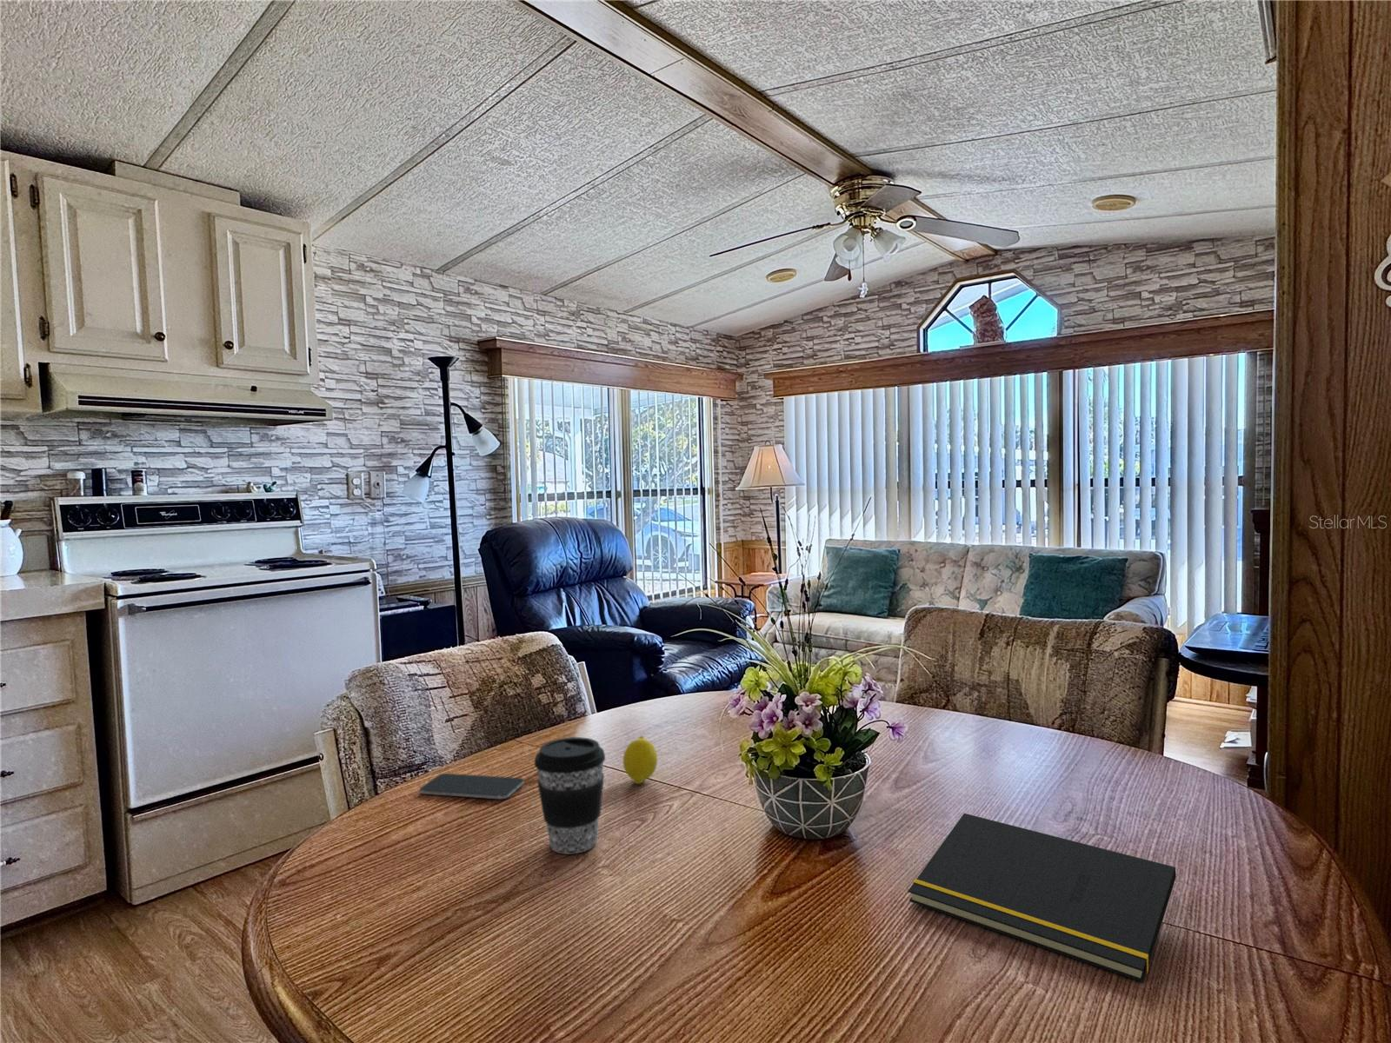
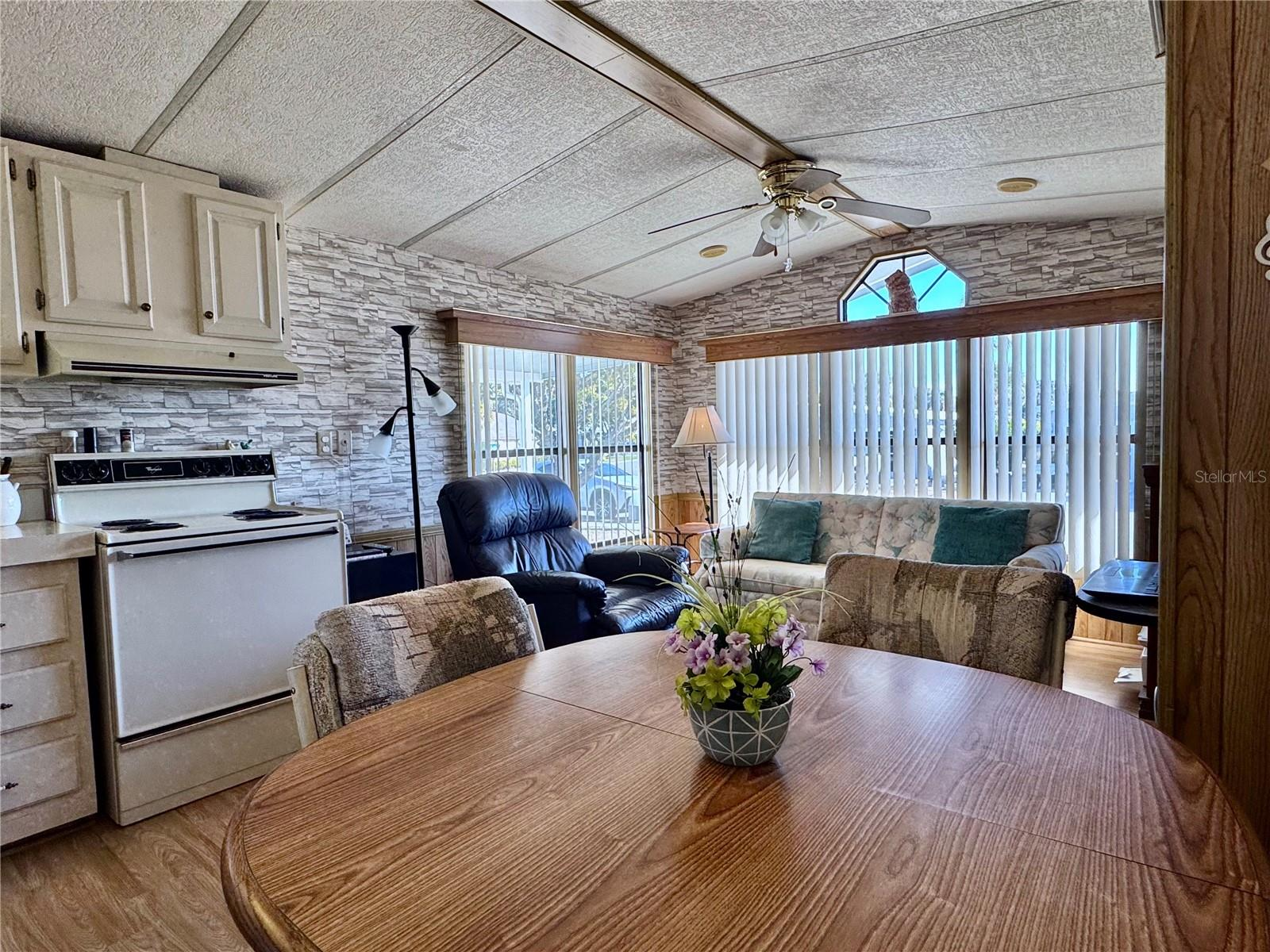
- coffee cup (571, 794)
- smartphone (472, 786)
- notepad (1039, 884)
- fruit (640, 759)
